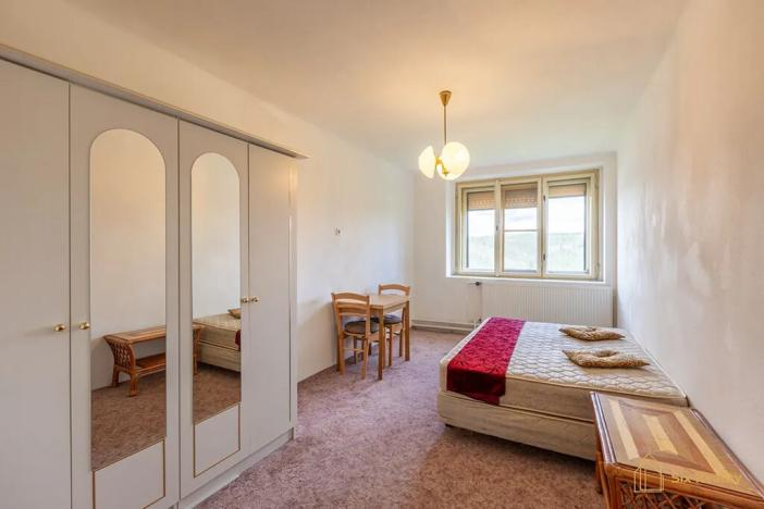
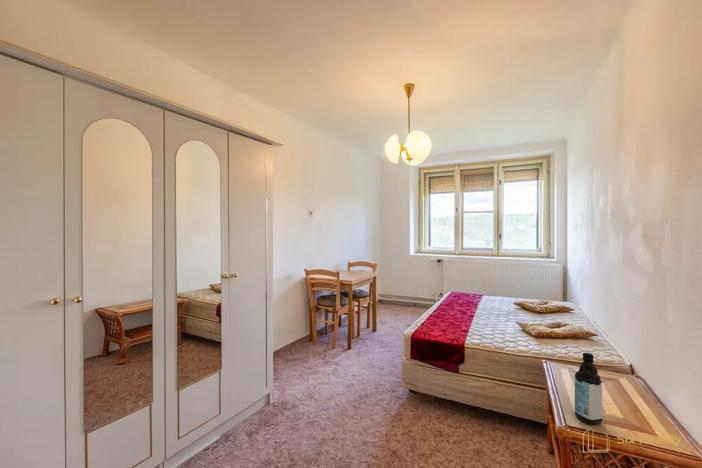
+ water bottle (588, 386)
